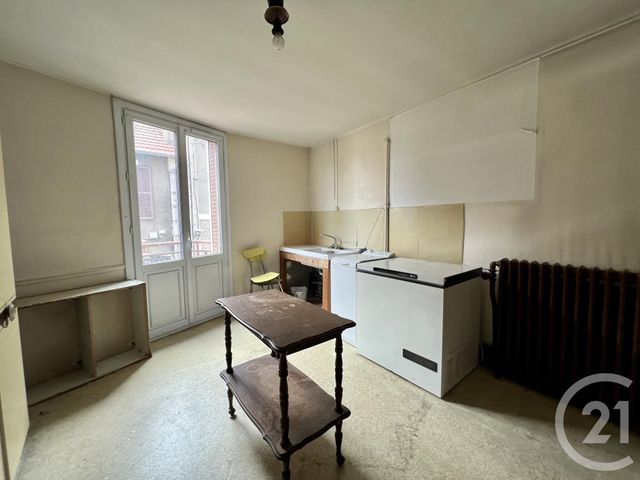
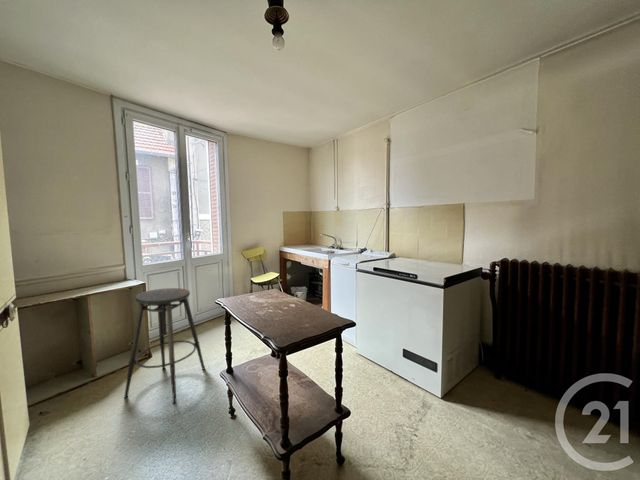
+ stool (163, 339)
